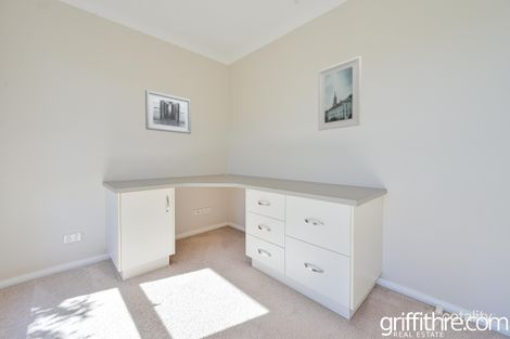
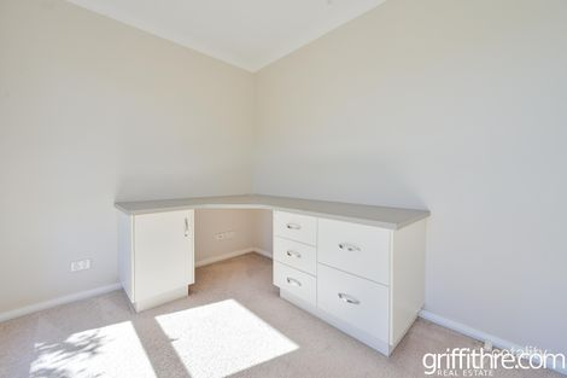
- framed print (337, 95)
- wall art (169, 113)
